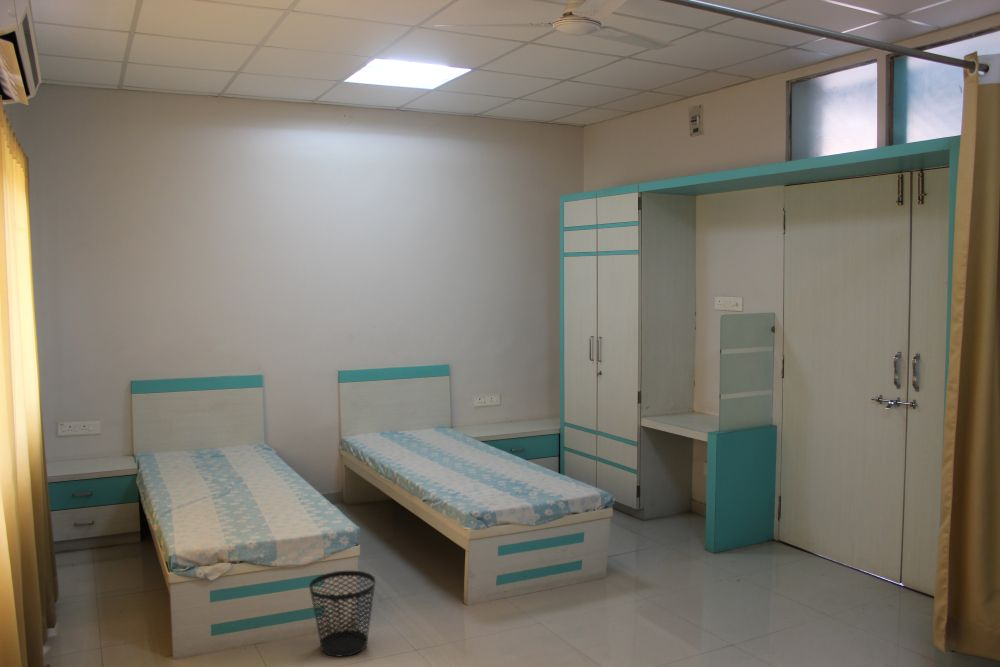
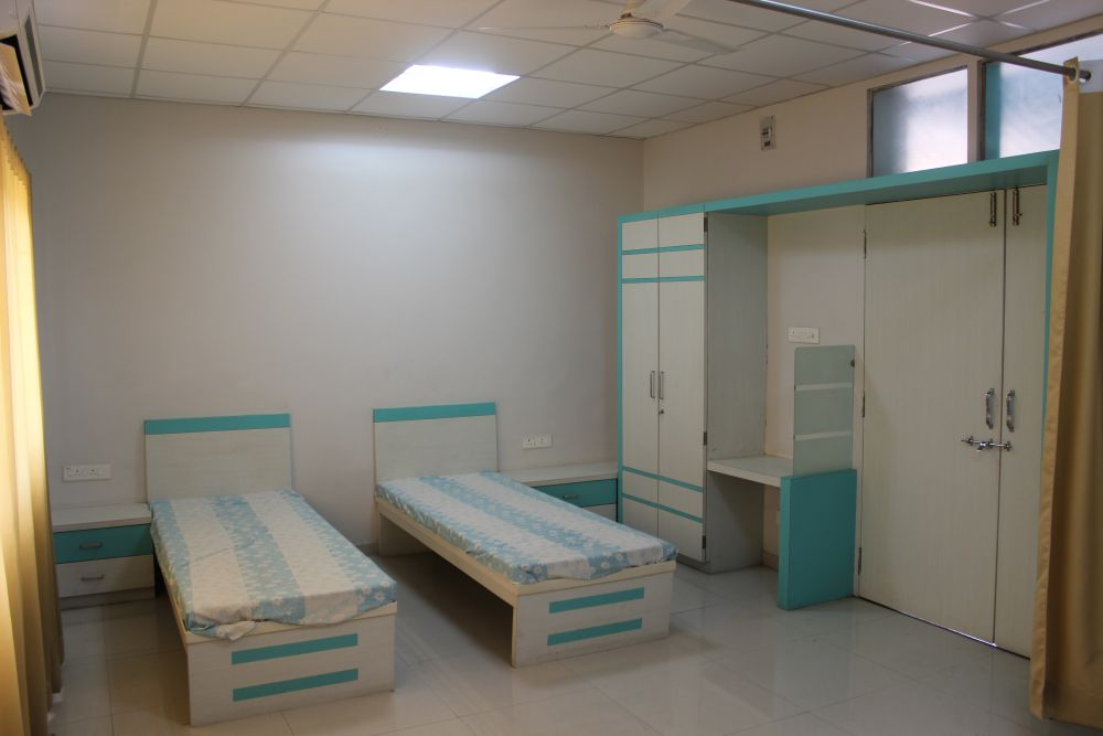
- wastebasket (343, 614)
